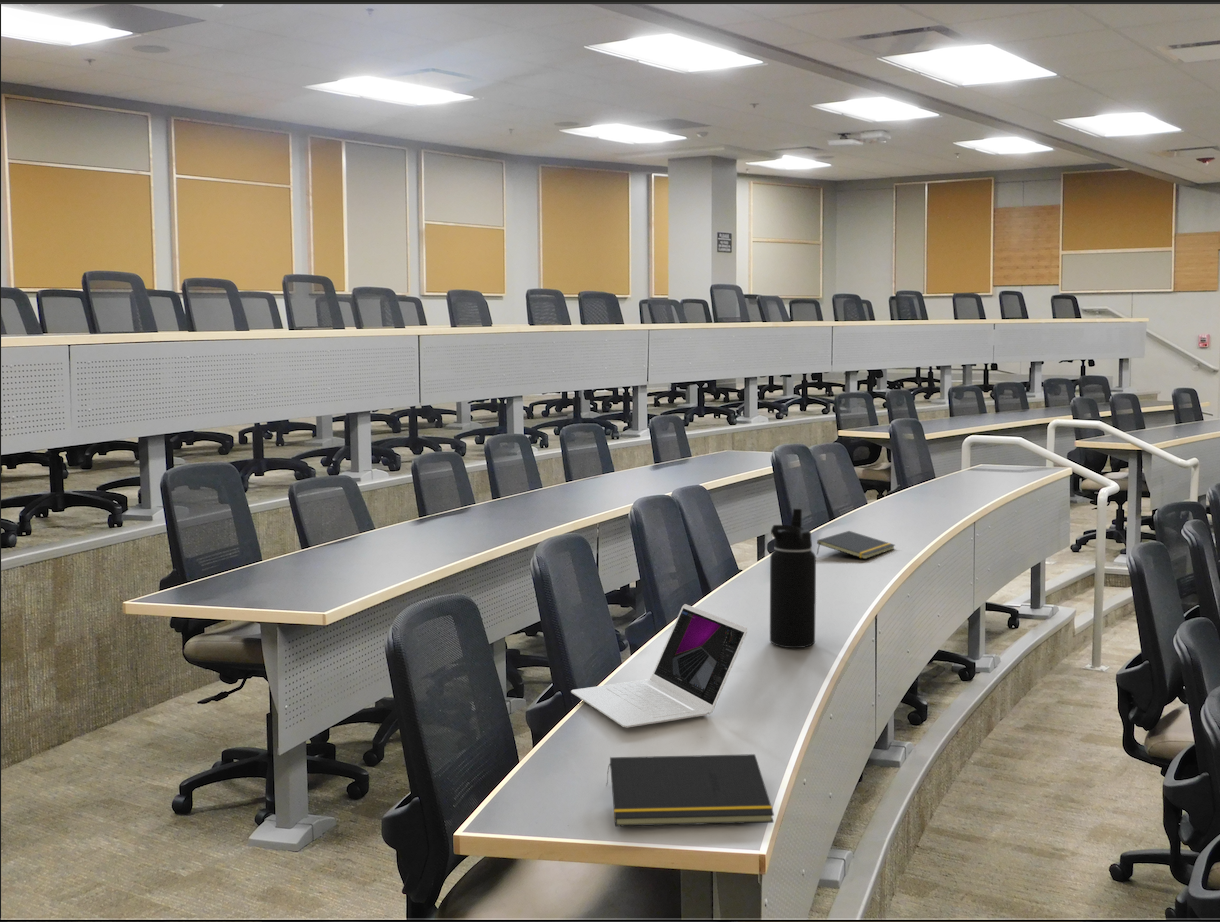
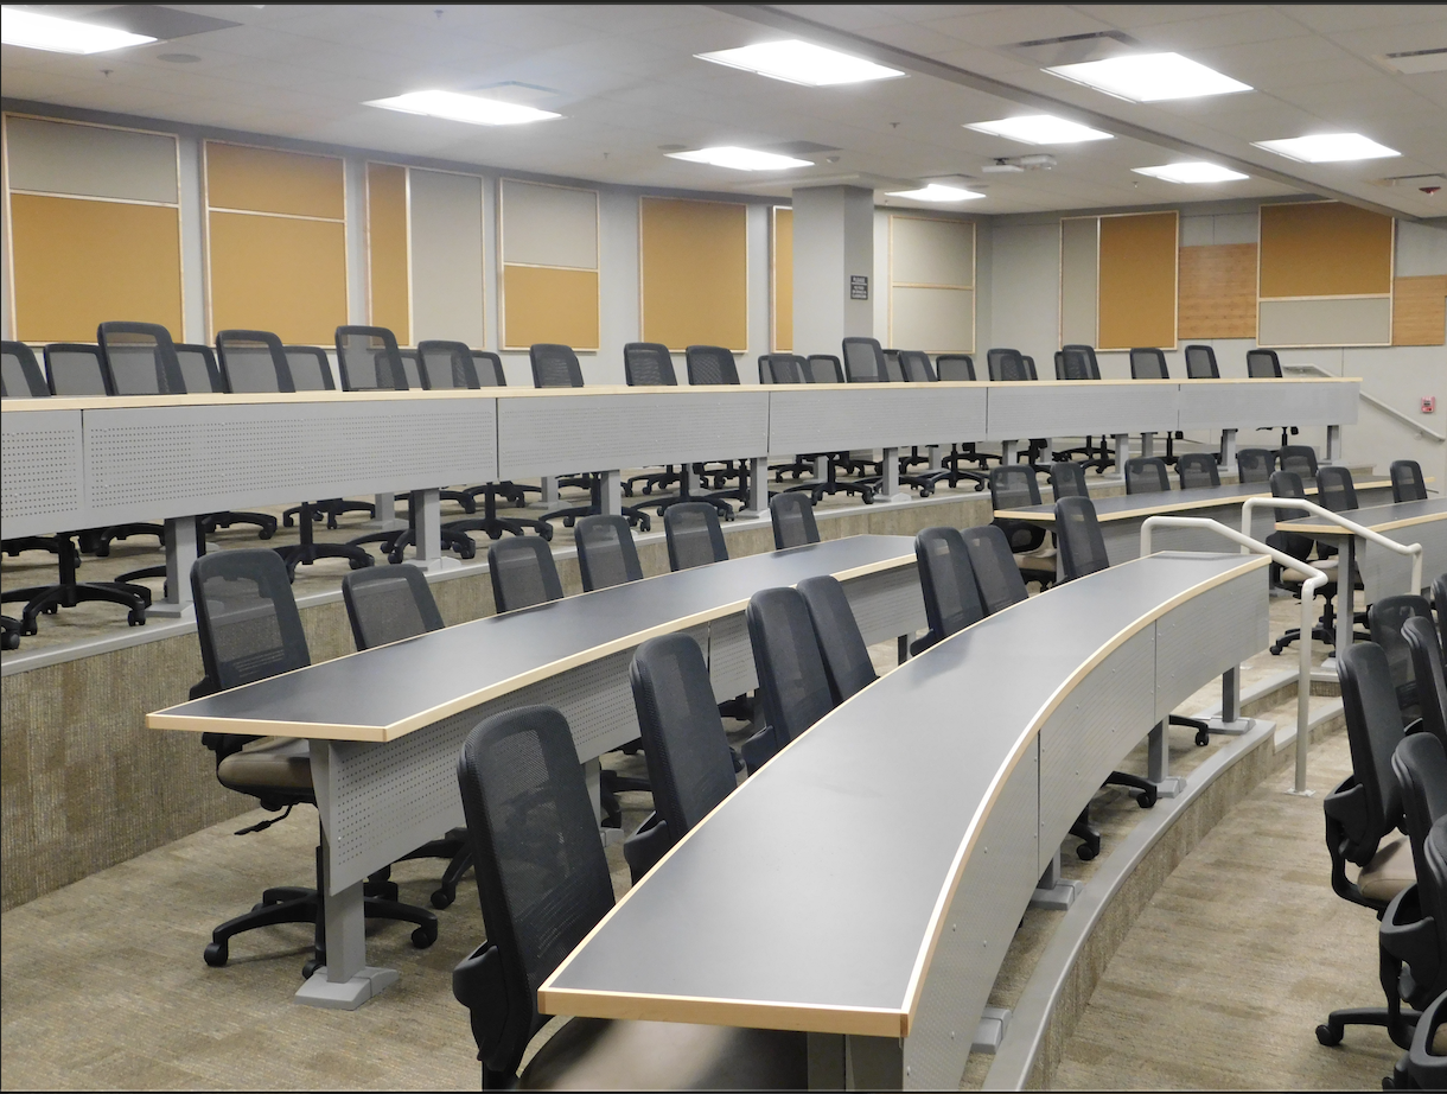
- notepad (688, 788)
- notepad (856, 544)
- laptop (659, 658)
- water bottle (791, 578)
